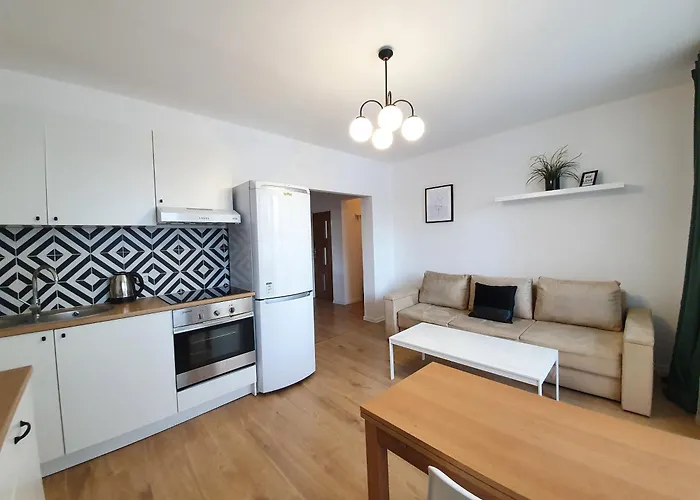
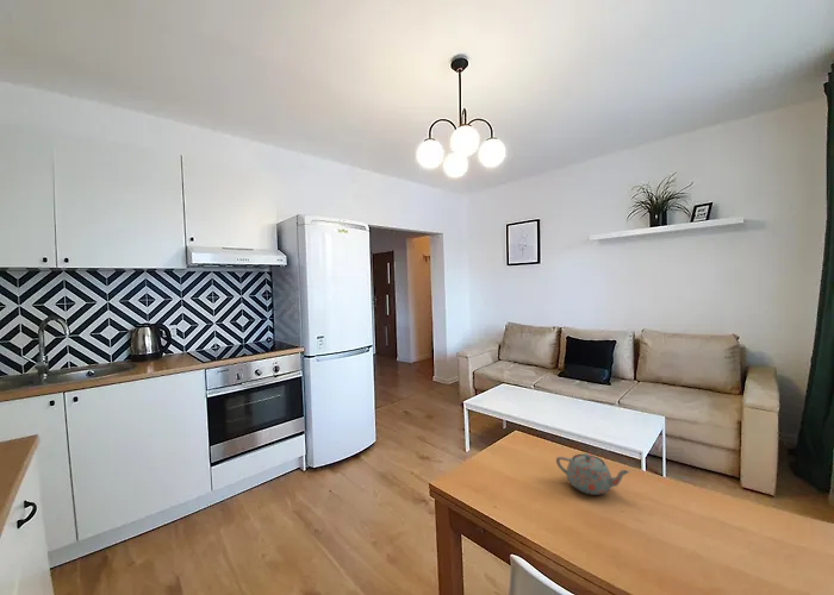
+ teapot (591, 471)
